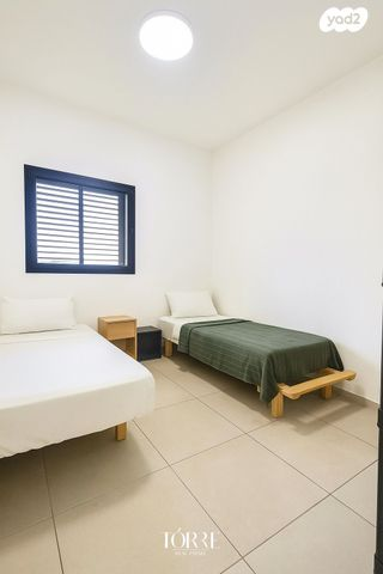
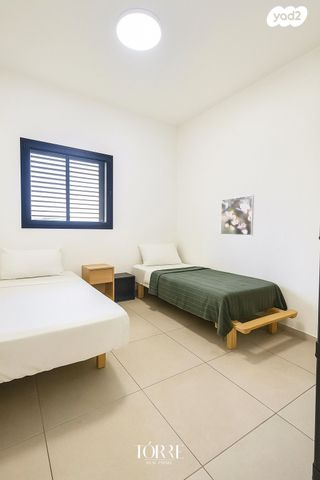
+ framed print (235, 216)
